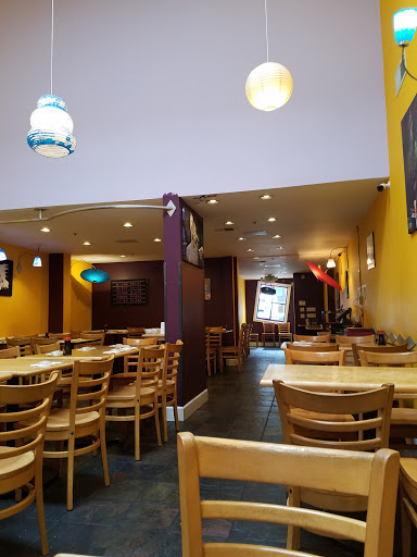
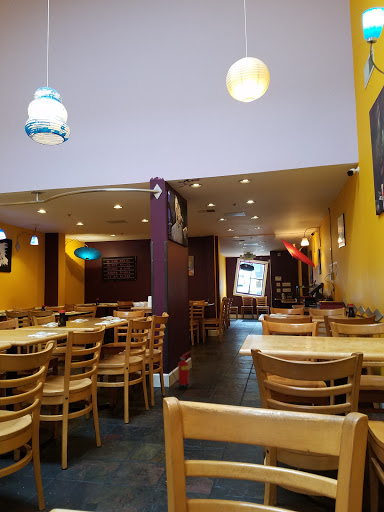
+ fire extinguisher (181, 370)
